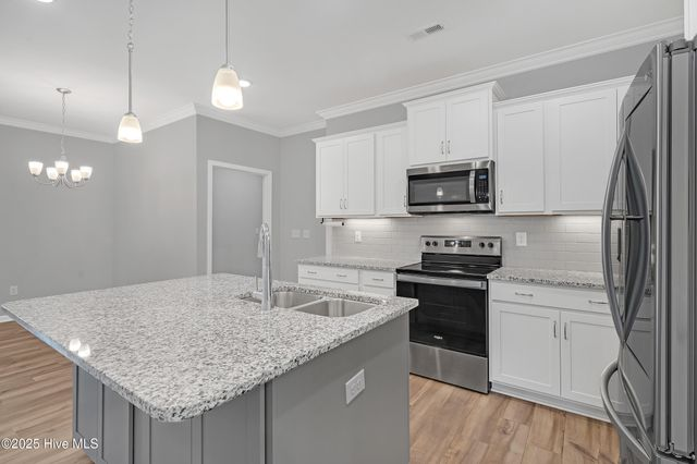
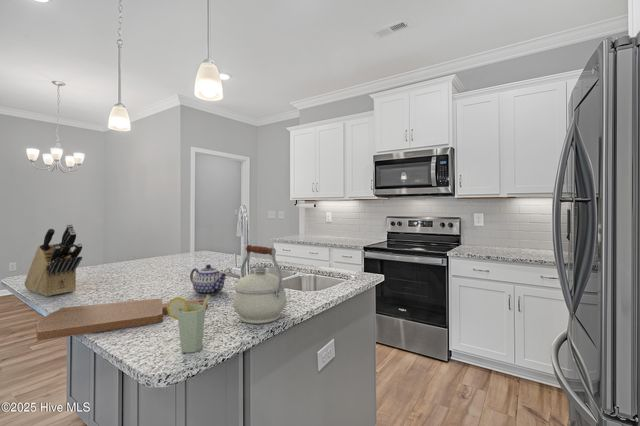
+ kettle (257, 281)
+ knife block (53, 257)
+ cutting board (118, 314)
+ cup (188, 321)
+ teapot (208, 278)
